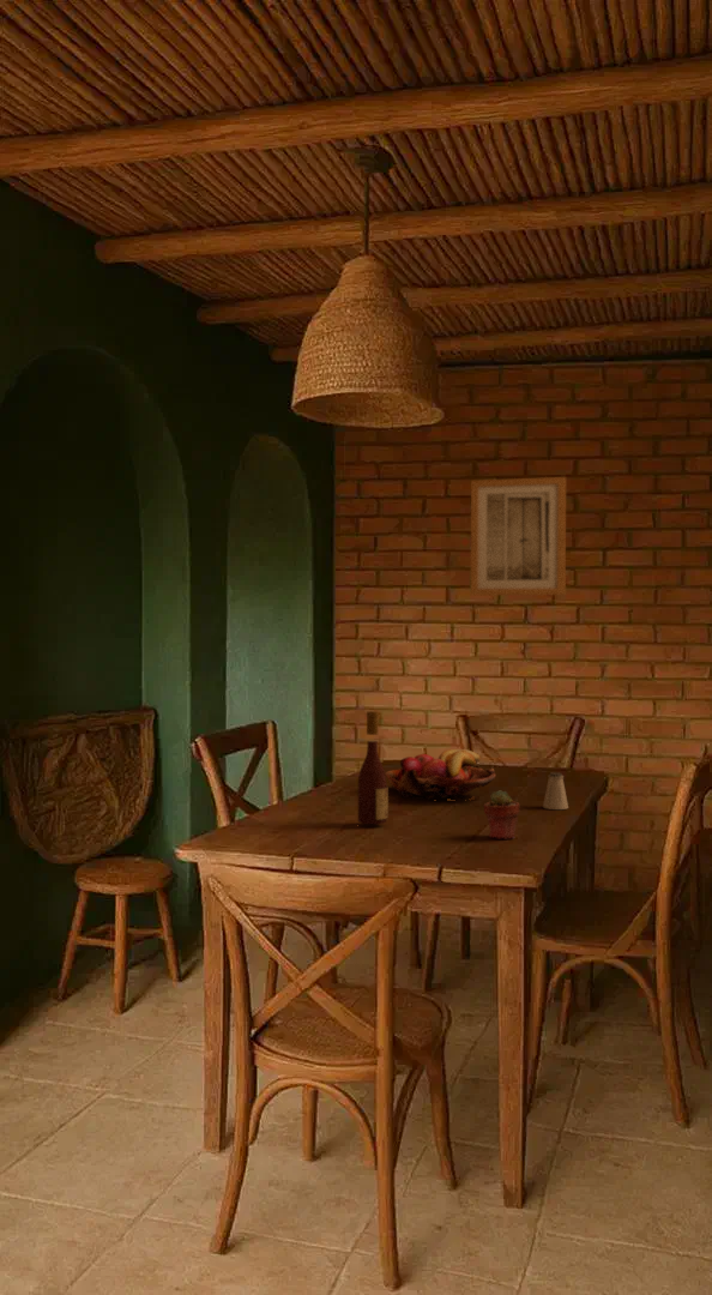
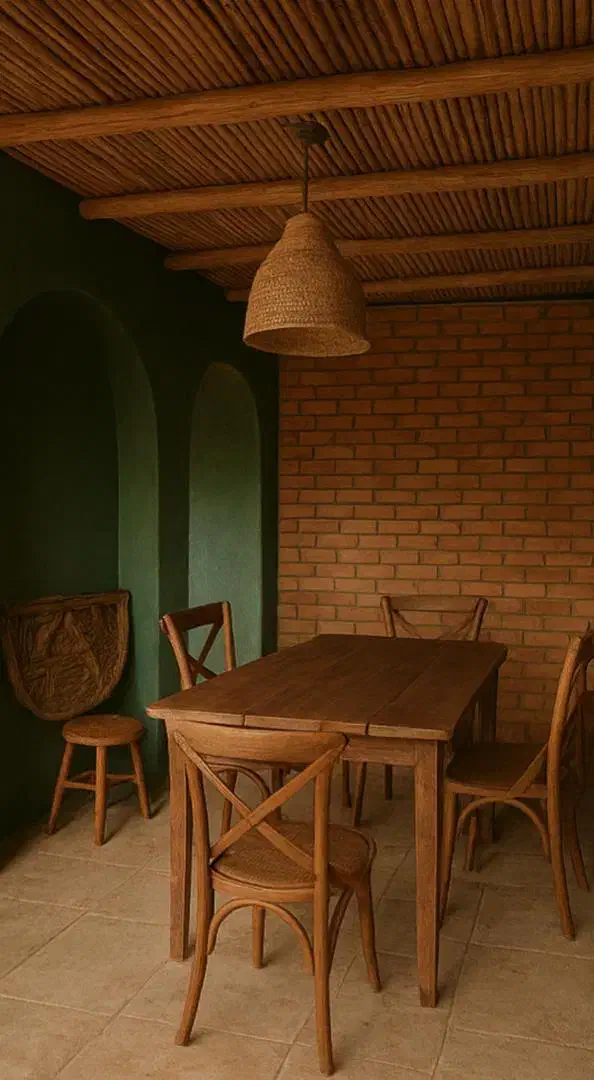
- fruit basket (441, 772)
- wall art (517, 536)
- potted succulent (501, 813)
- wine bottle (372, 767)
- saltshaker (555, 790)
